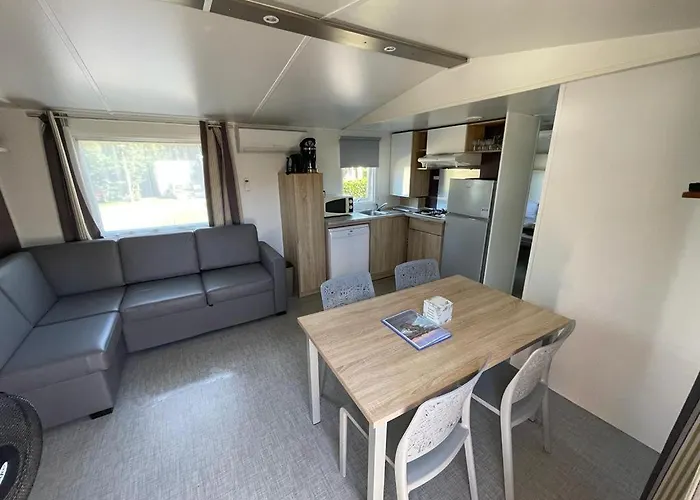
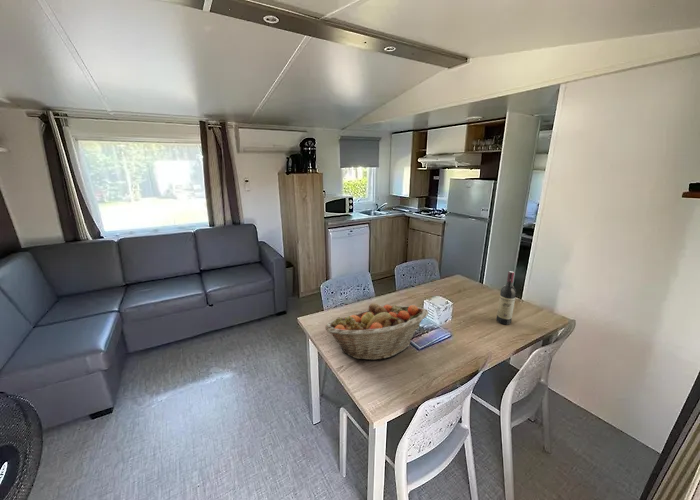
+ wine bottle (507, 297)
+ fruit basket (376, 325)
